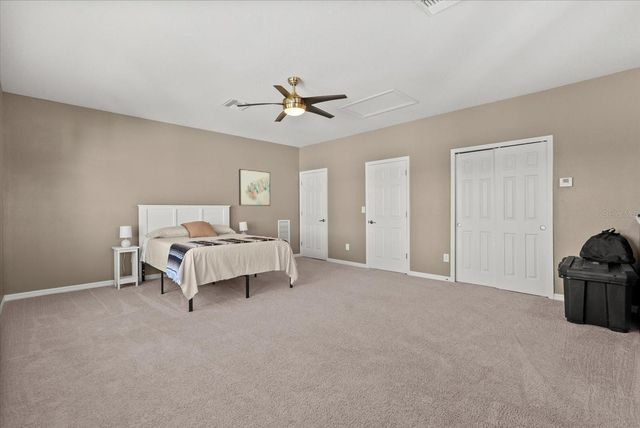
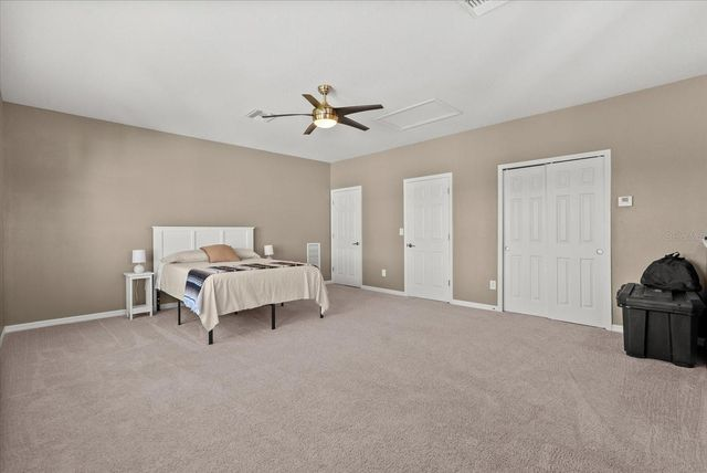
- wall art (255, 188)
